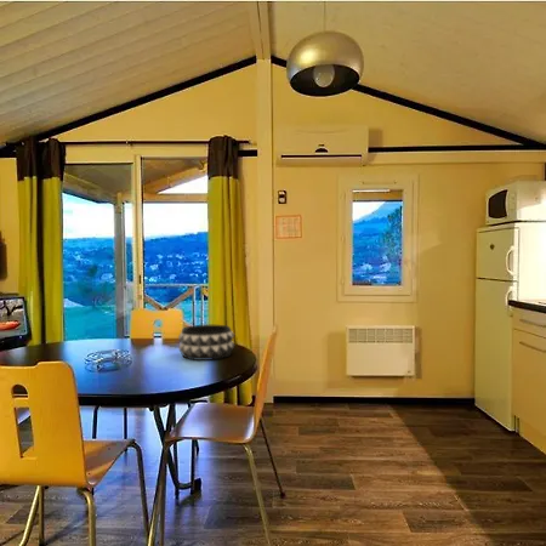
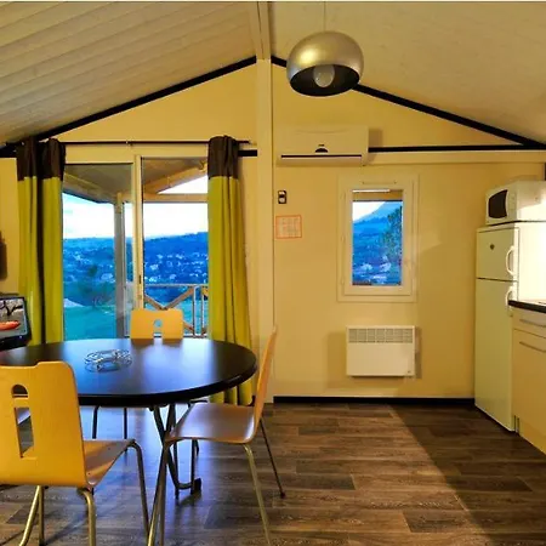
- decorative bowl (206, 341)
